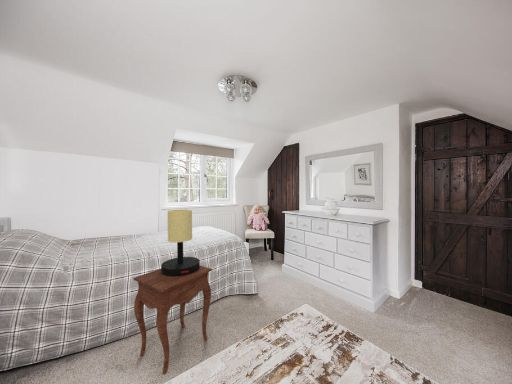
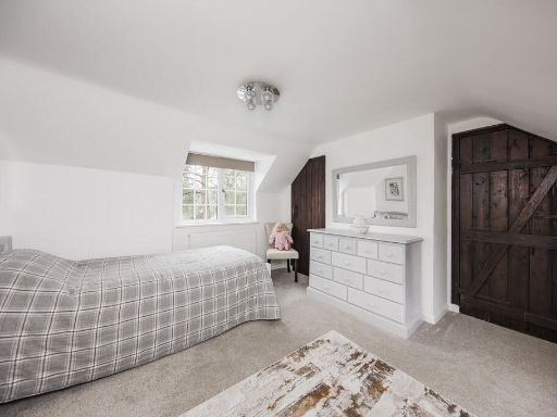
- side table (173, 305)
- table lamp (180, 239)
